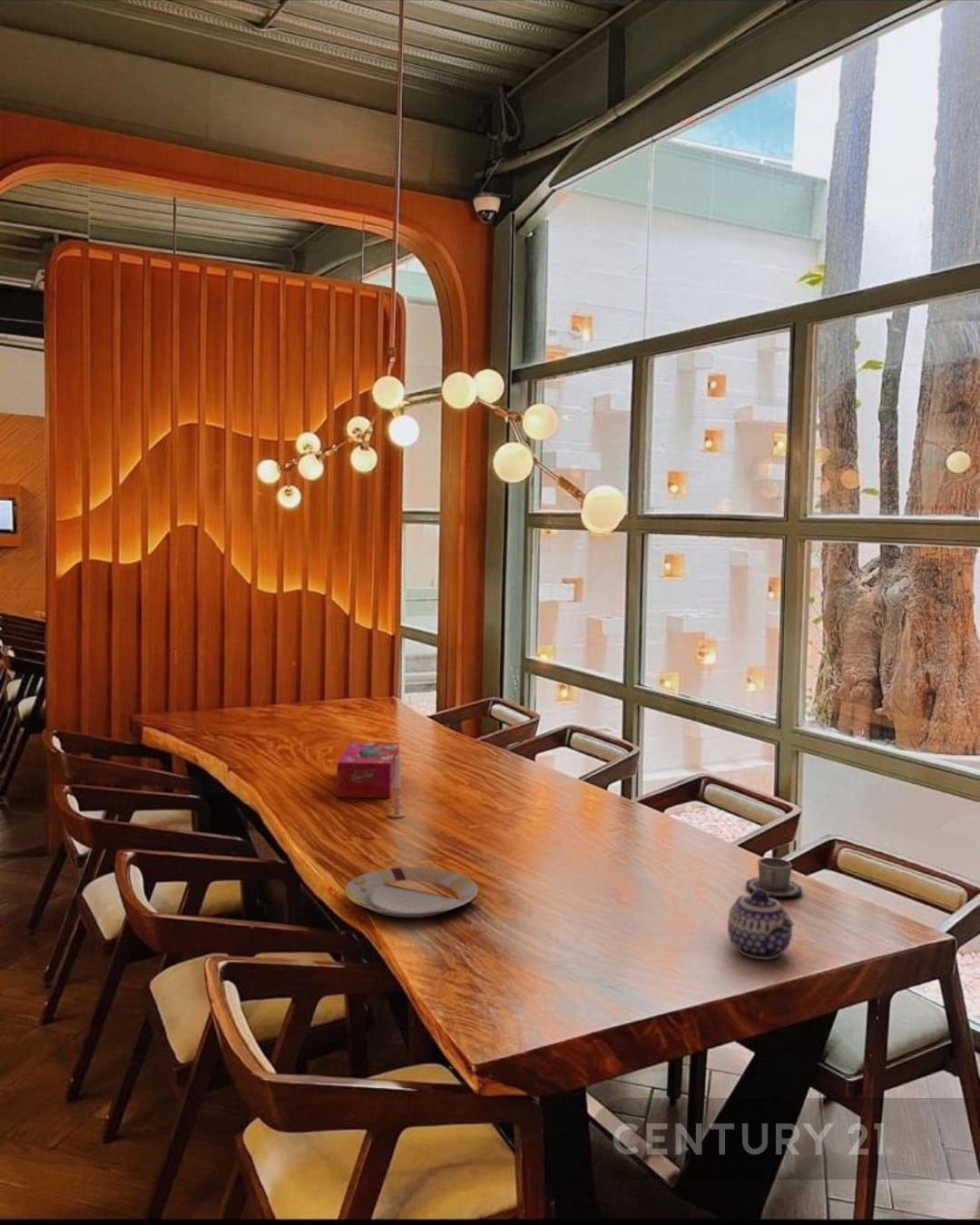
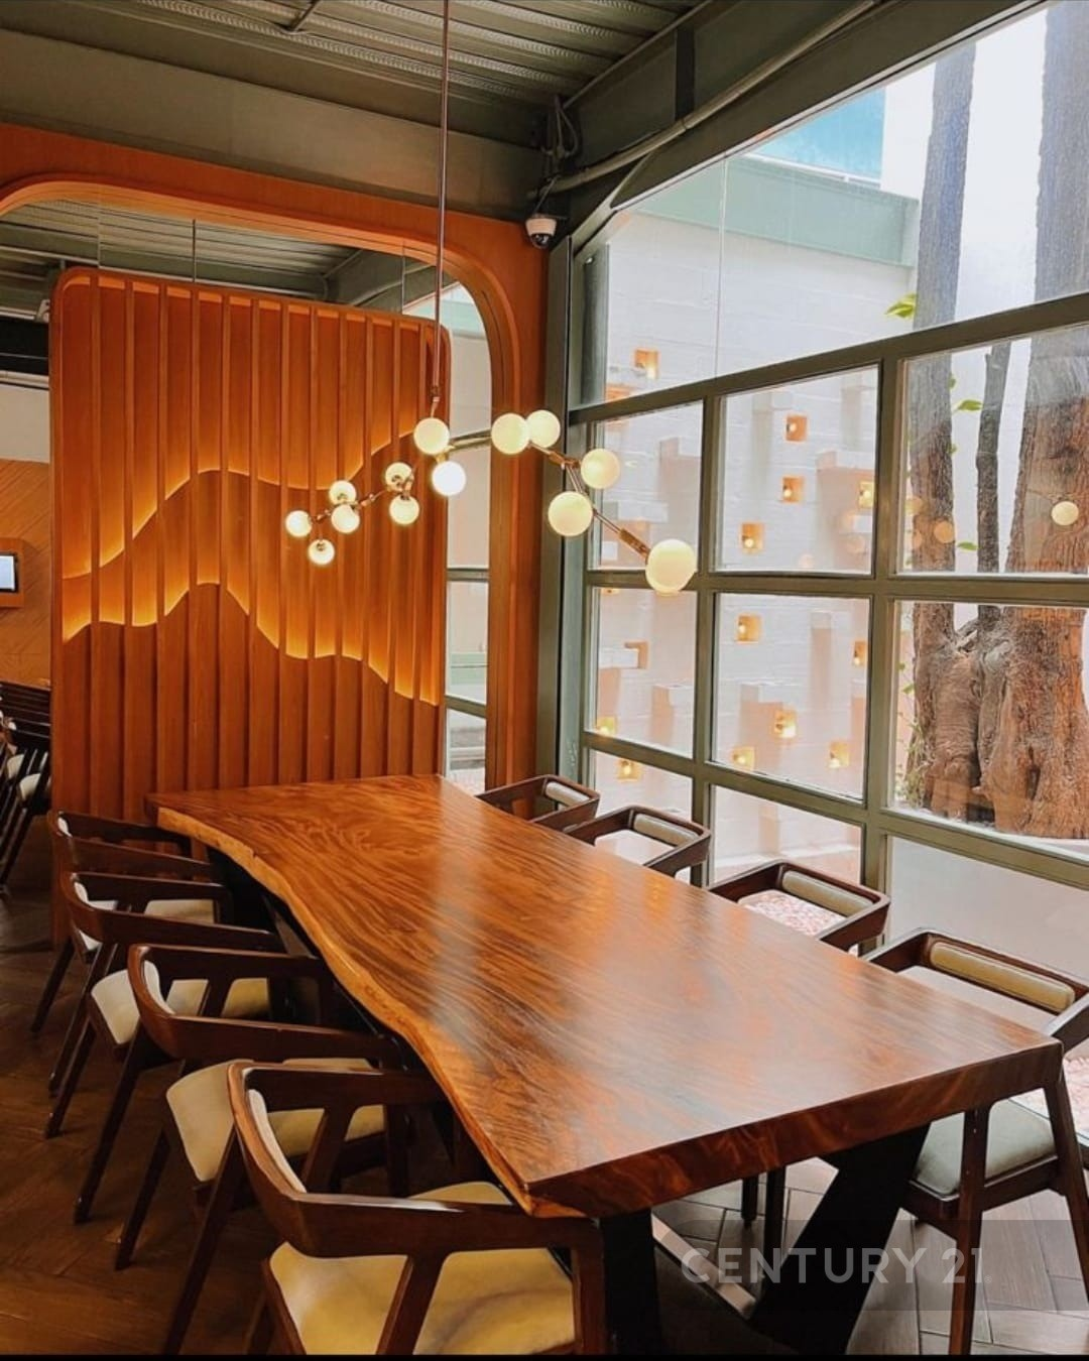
- plate (411, 893)
- cup (774, 876)
- tissue box (368, 768)
- candle (397, 785)
- teapot (760, 921)
